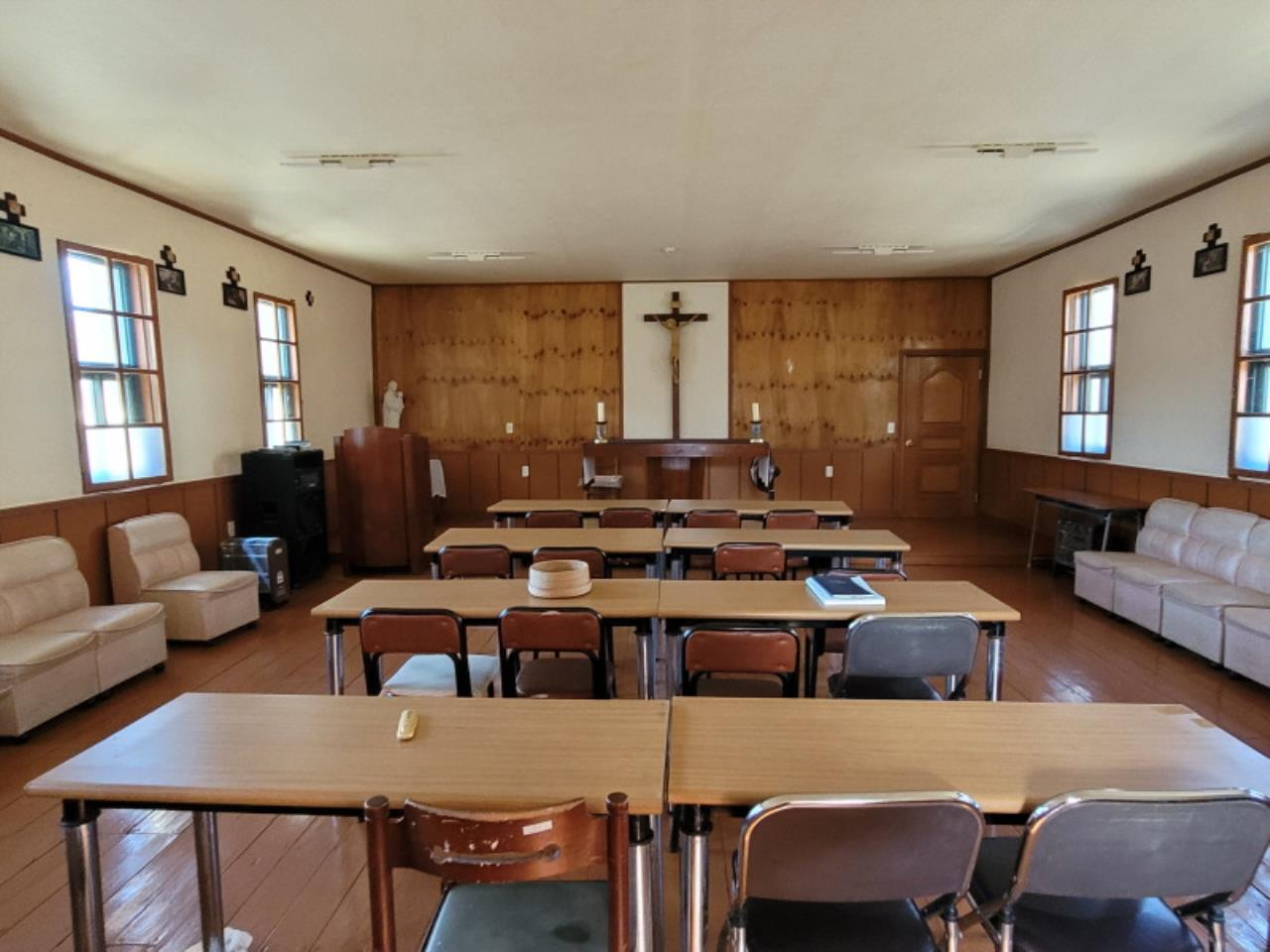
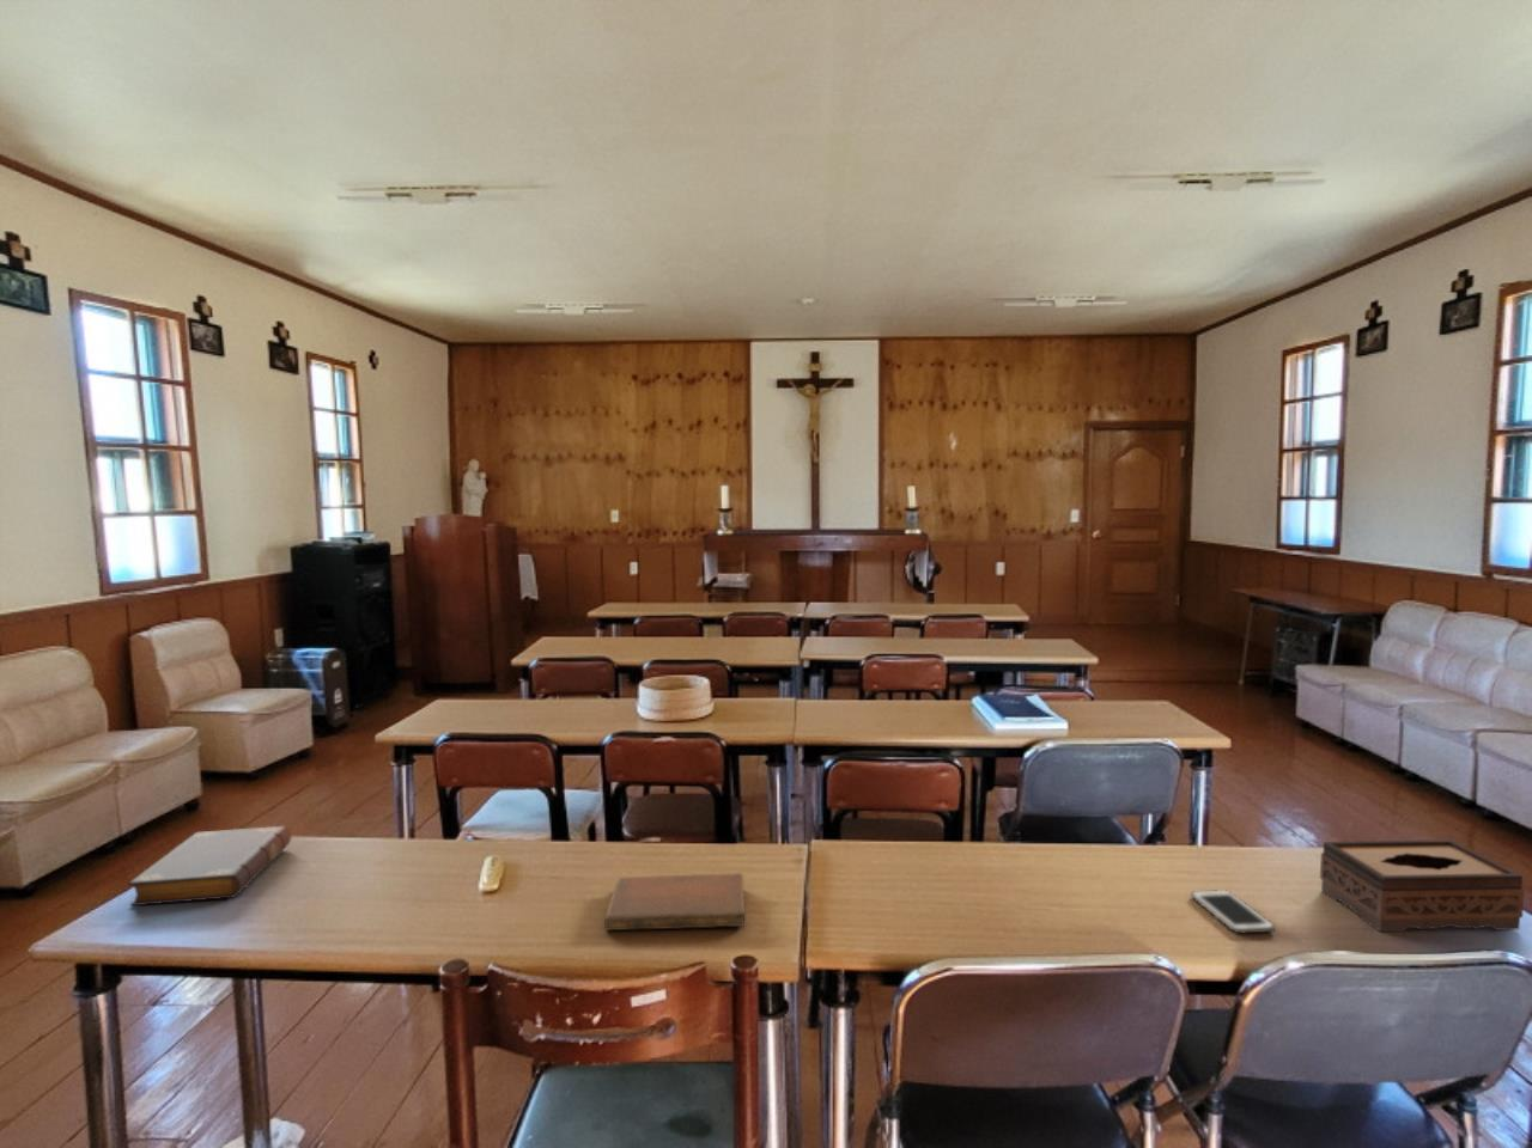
+ cell phone (1230, 910)
+ tissue box (1416, 883)
+ notebook (678, 901)
+ book (217, 862)
